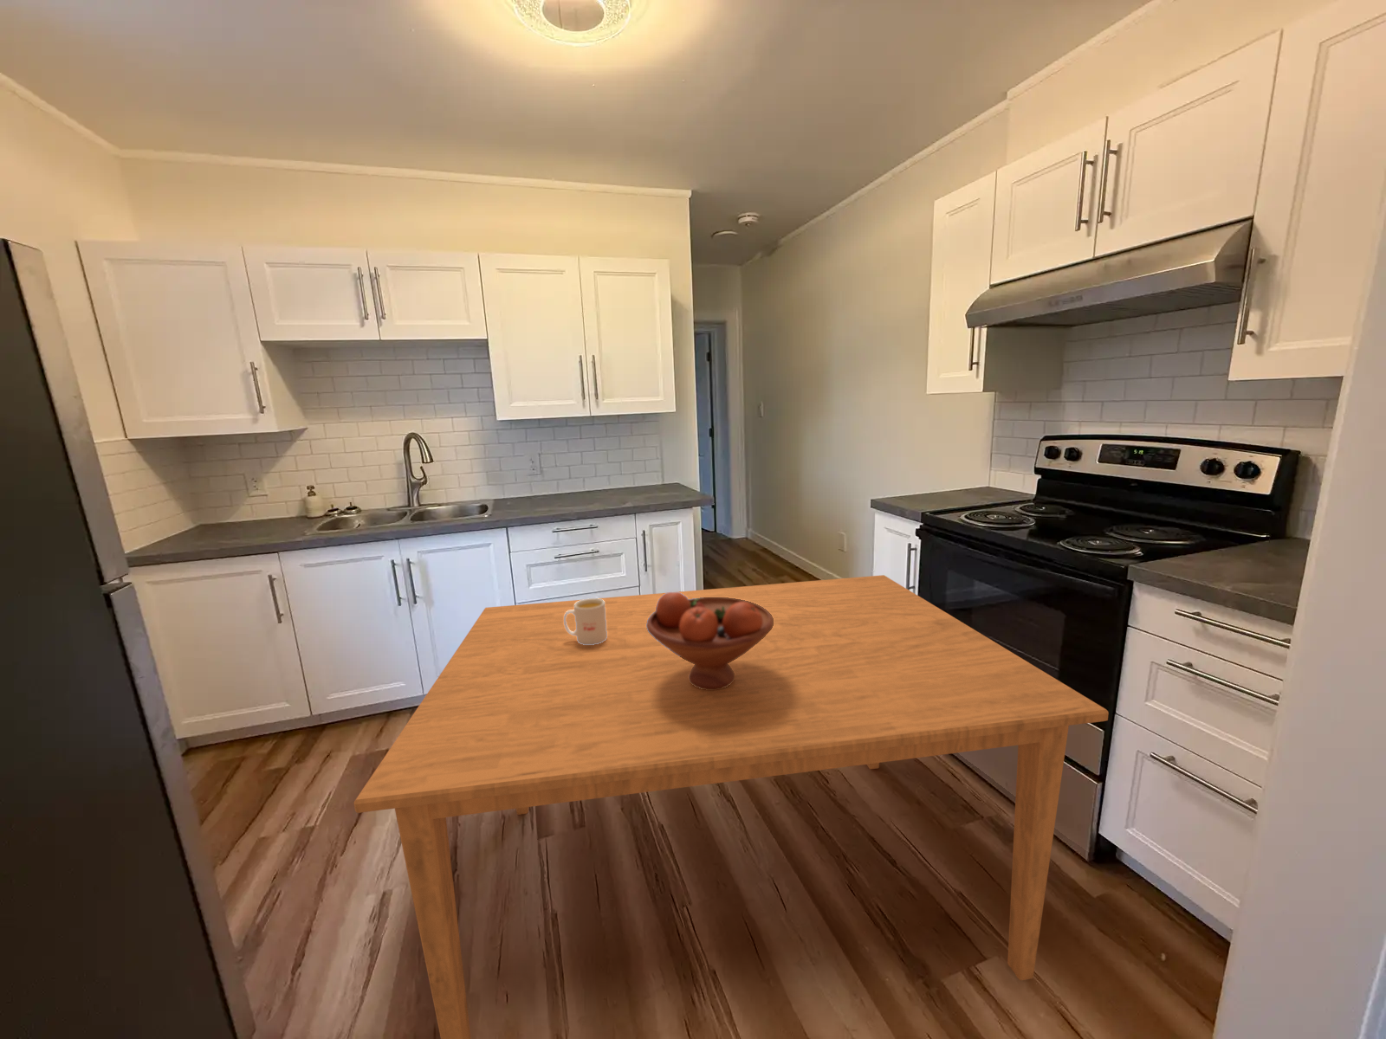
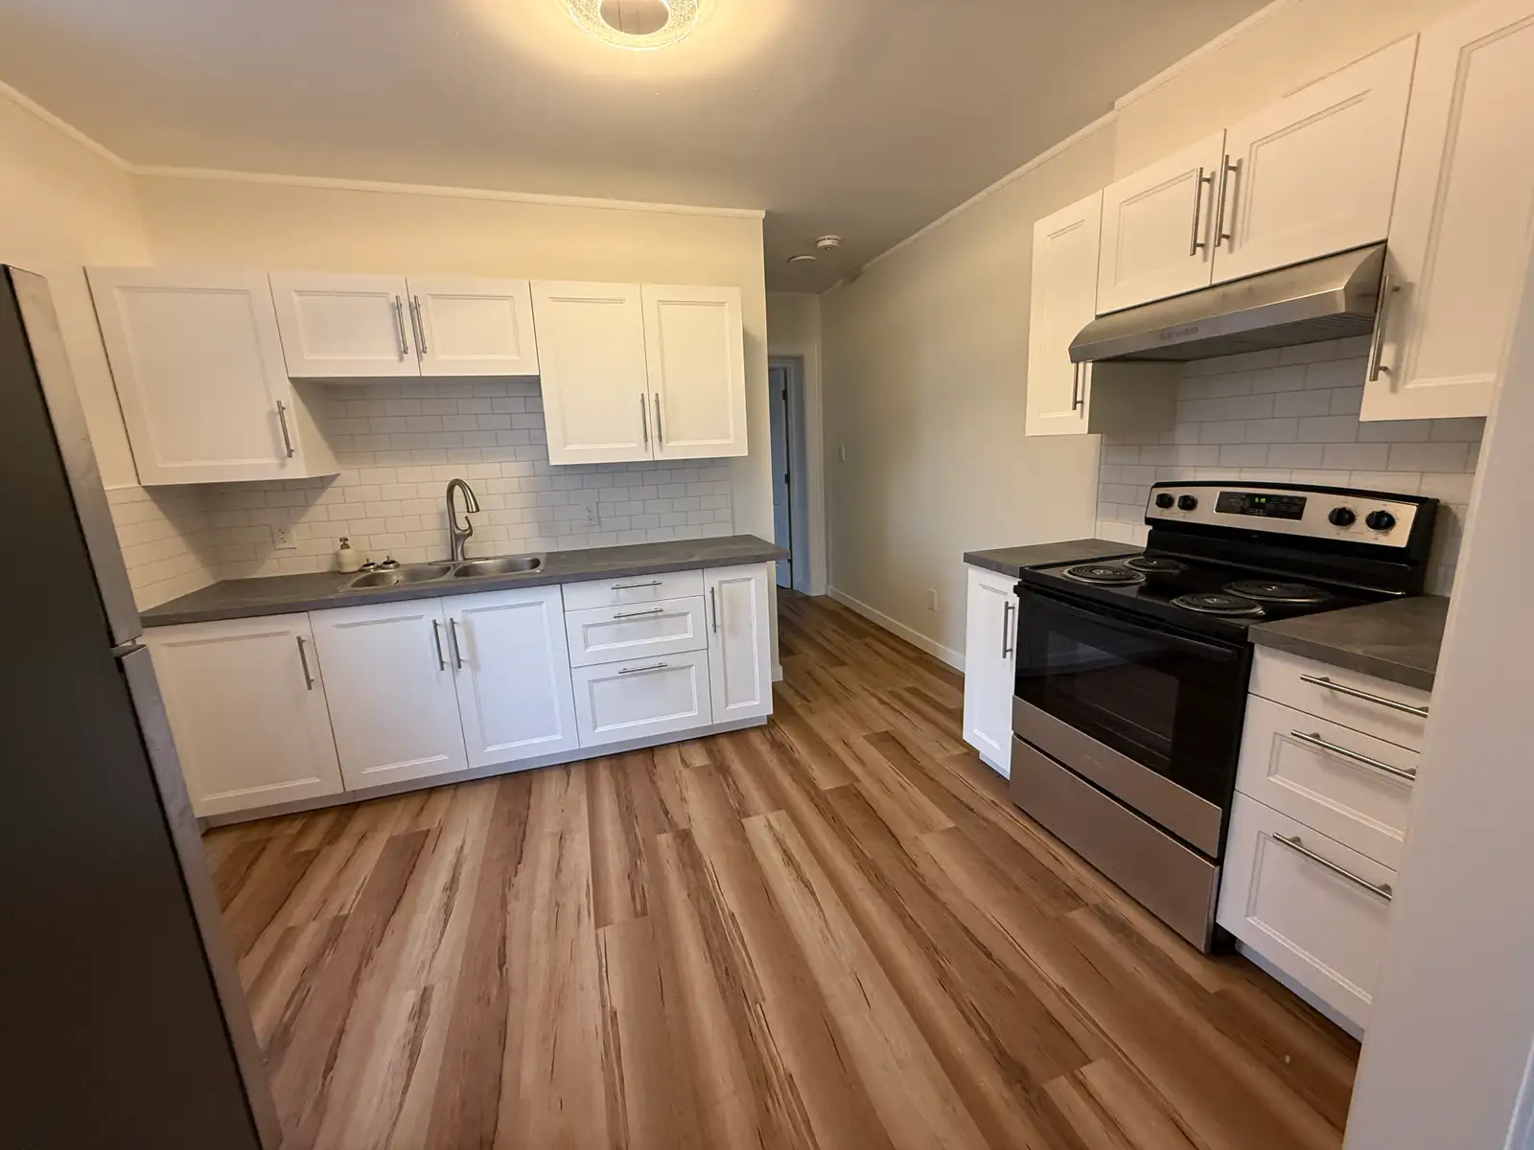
- dining table (721, 765)
- mug (585, 621)
- fruit bowl (709, 636)
